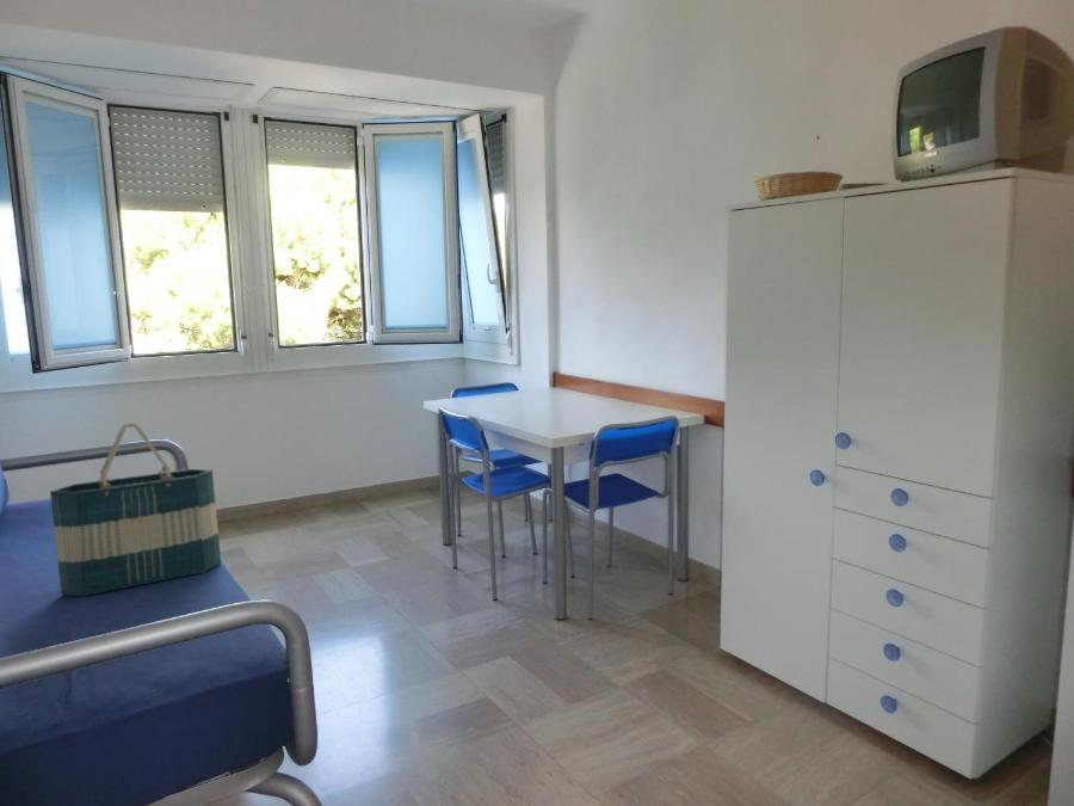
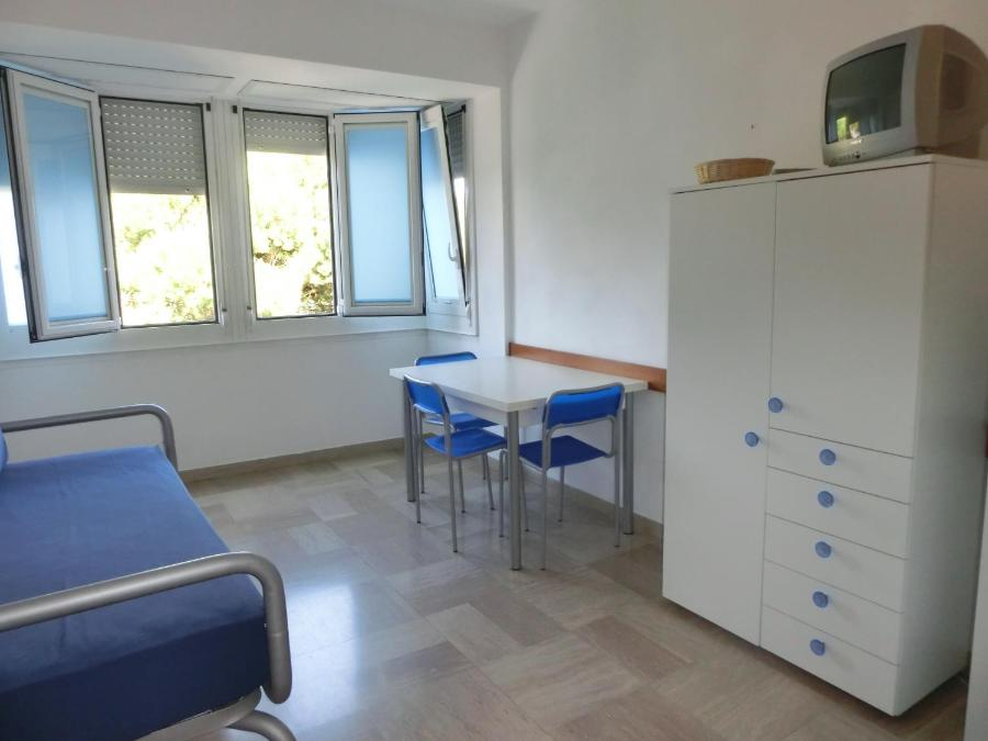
- tote bag (137, 502)
